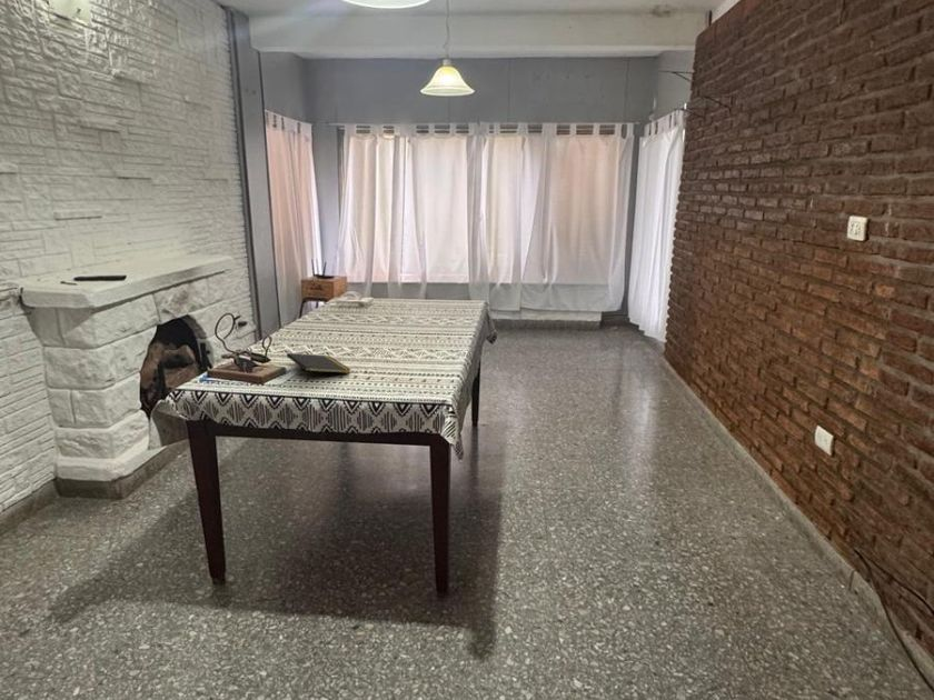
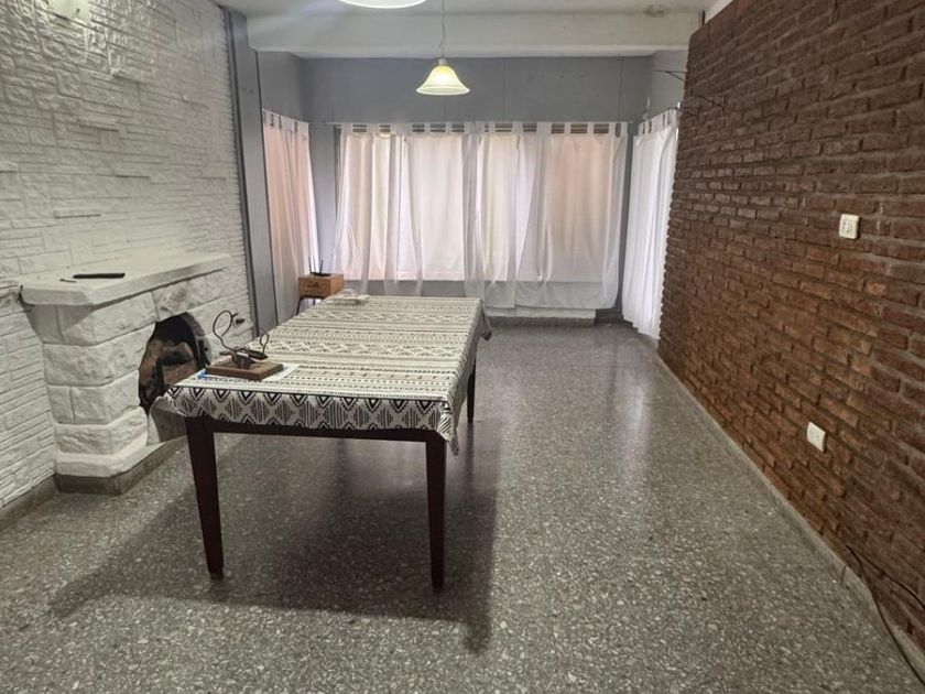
- notepad (318, 362)
